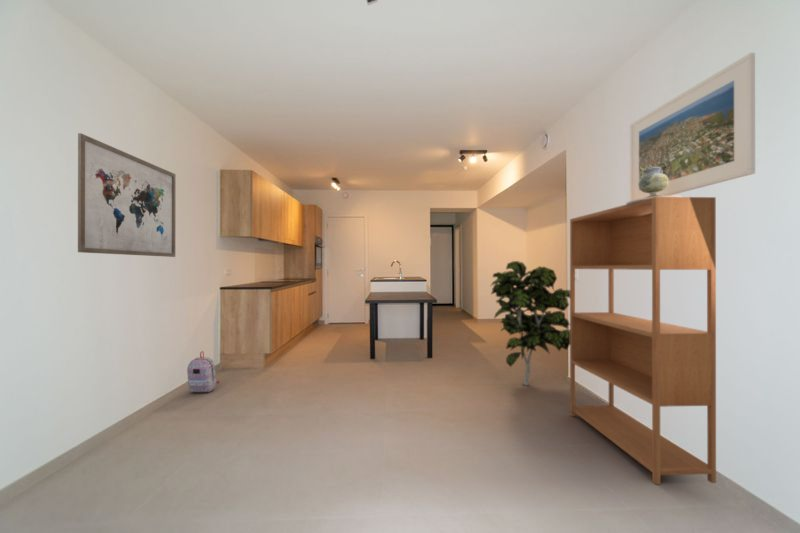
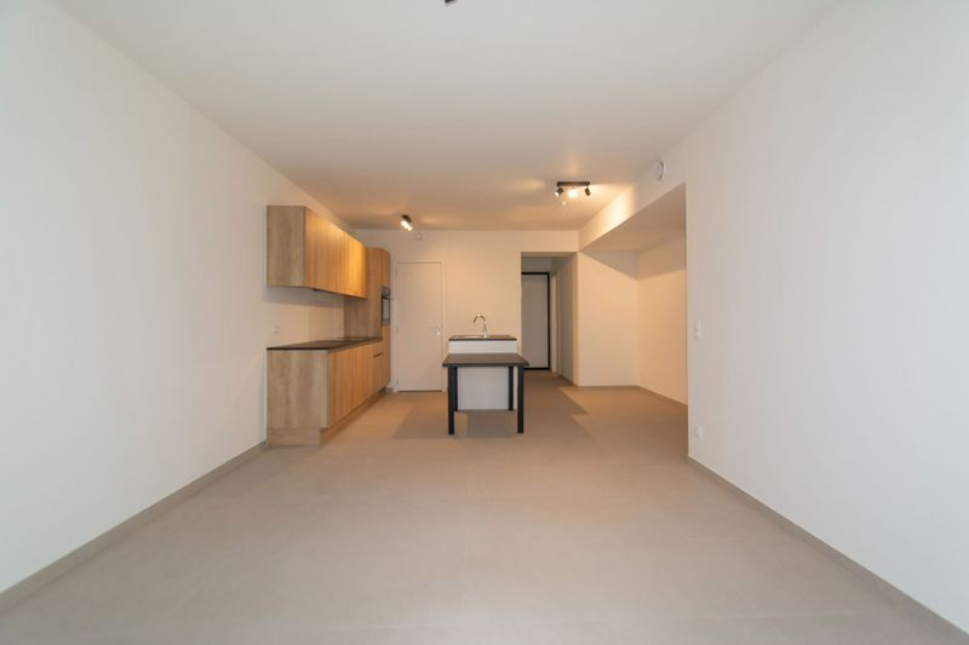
- wall art (135, 206)
- indoor plant (532, 323)
- bookshelf (629, 326)
- decorative vase (653, 182)
- backpack (203, 370)
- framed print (679, 144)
